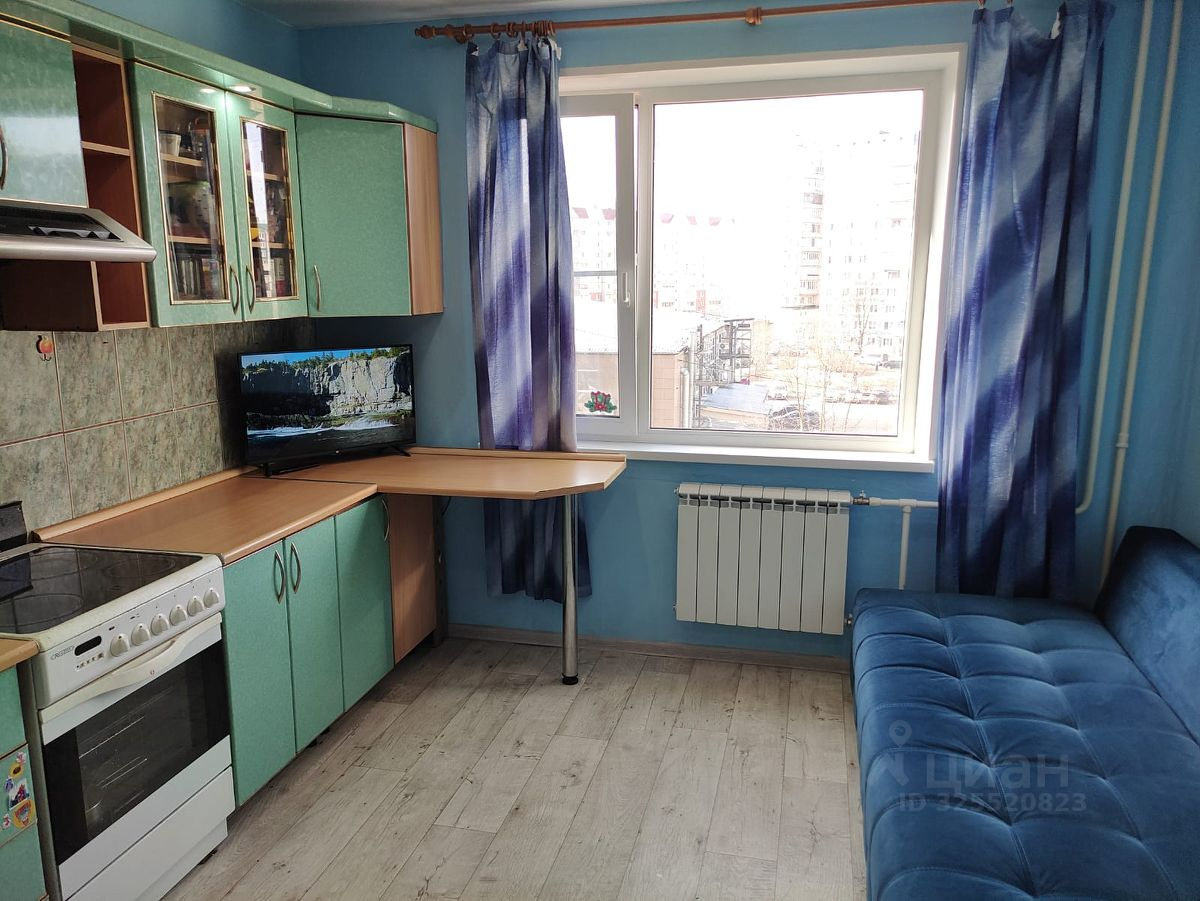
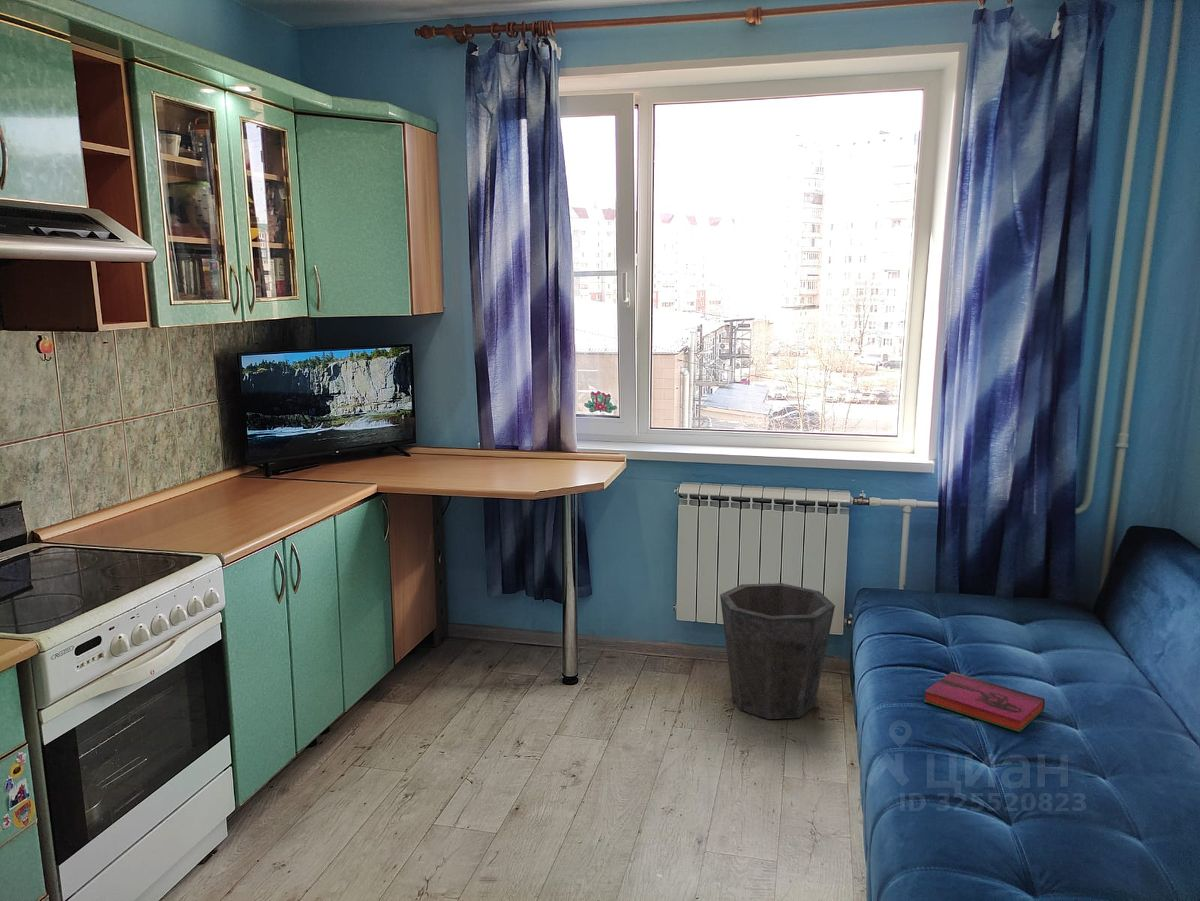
+ hardback book (983, 700)
+ waste bin (774, 651)
